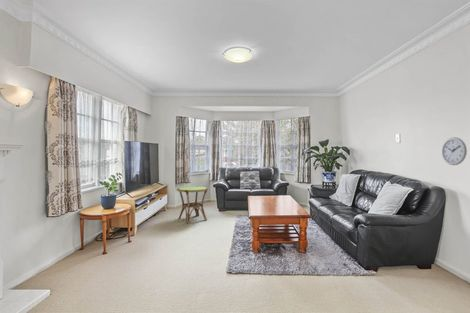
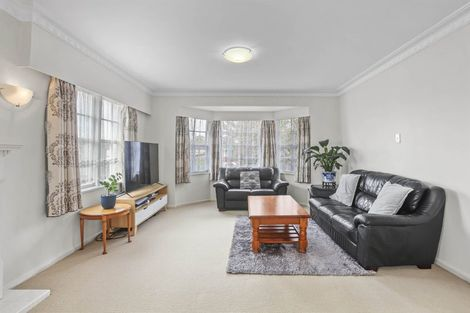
- wall clock (452, 151)
- side table (192, 203)
